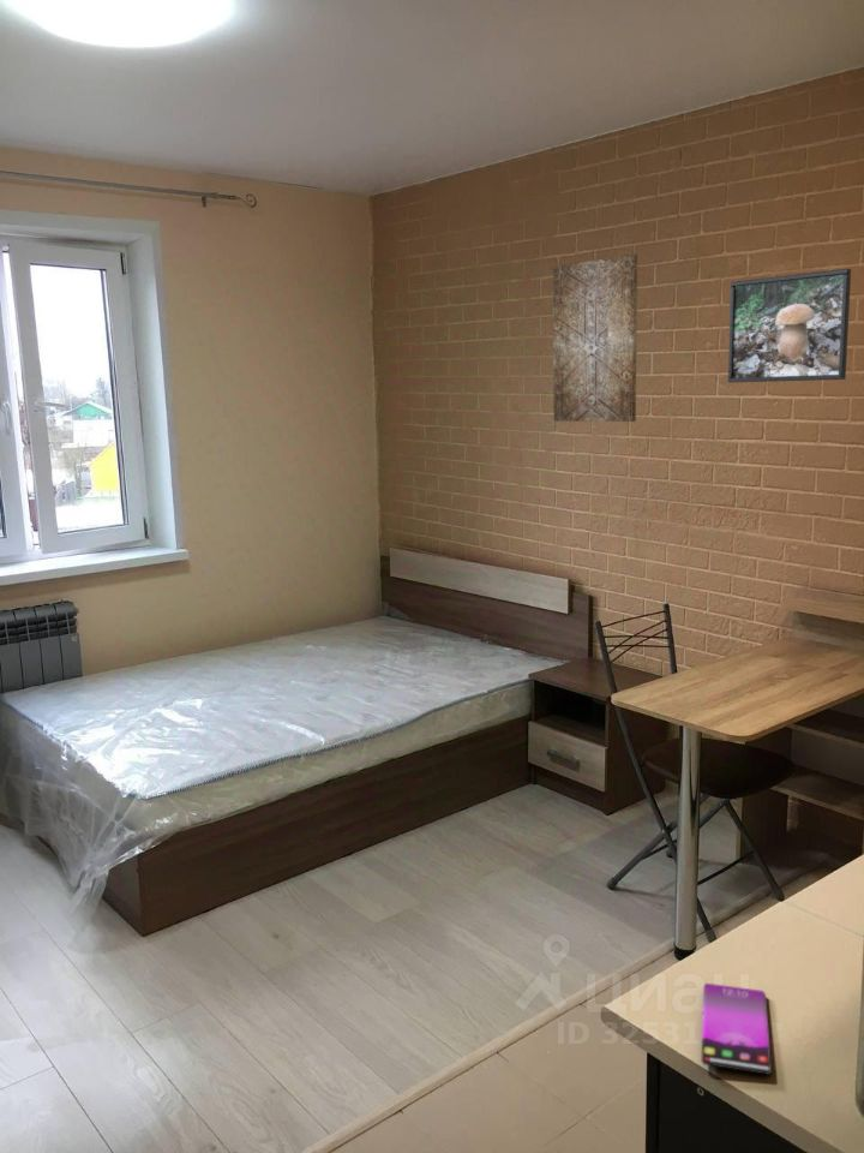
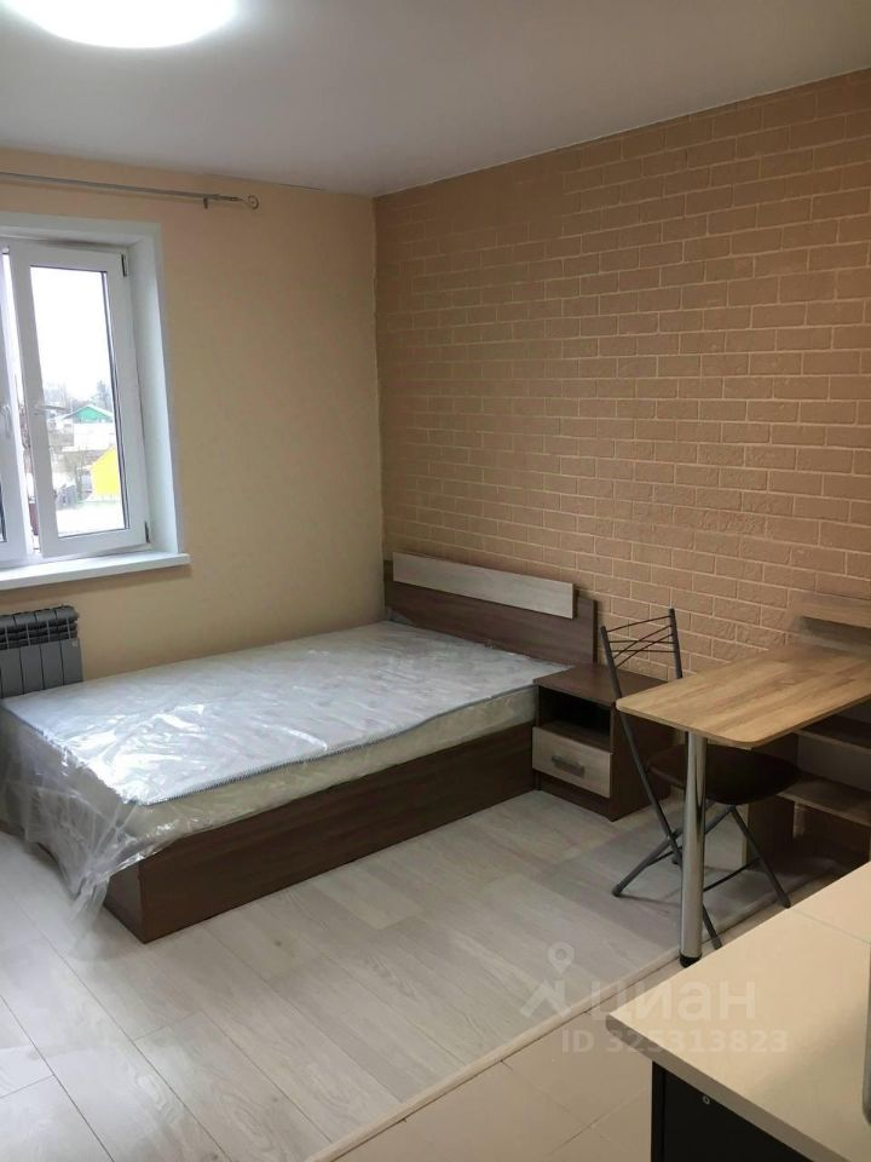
- smartphone (734, 1026)
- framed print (786, 328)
- wall art (593, 341)
